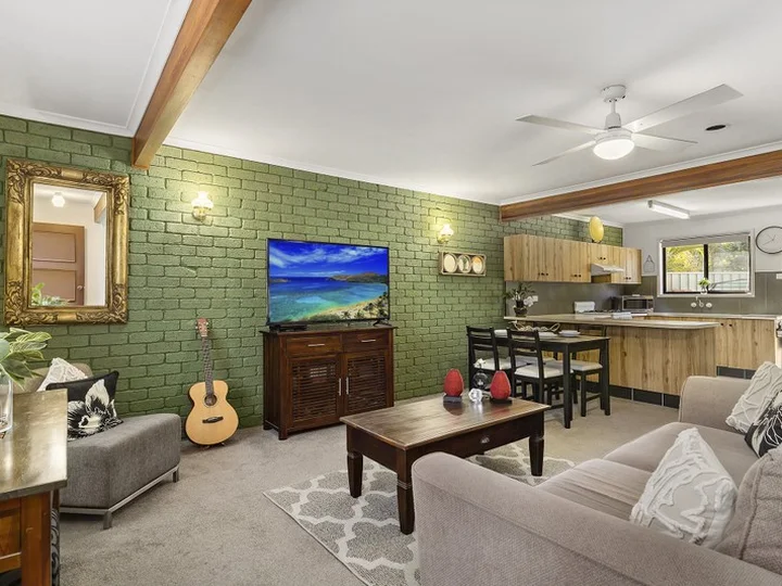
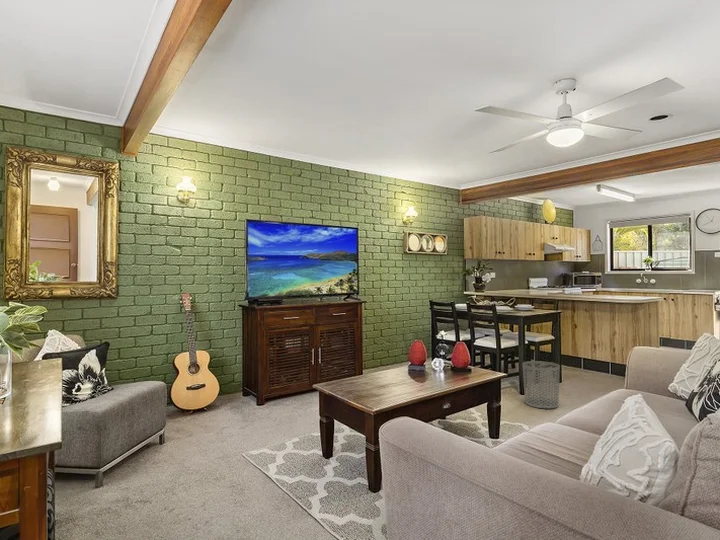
+ waste bin (540, 384)
